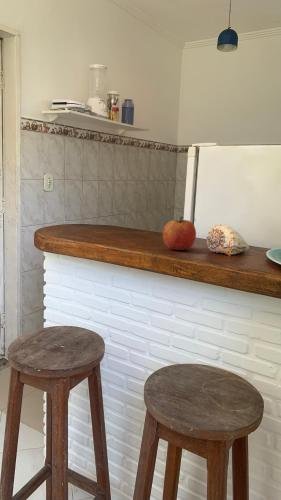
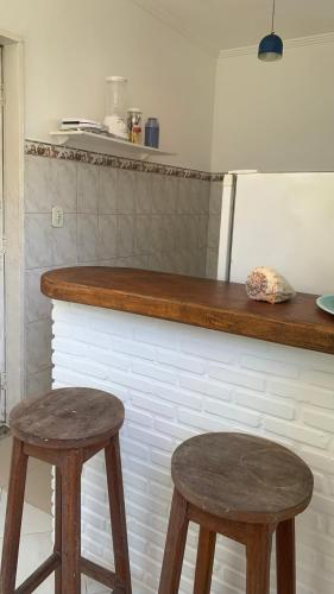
- apple (179, 233)
